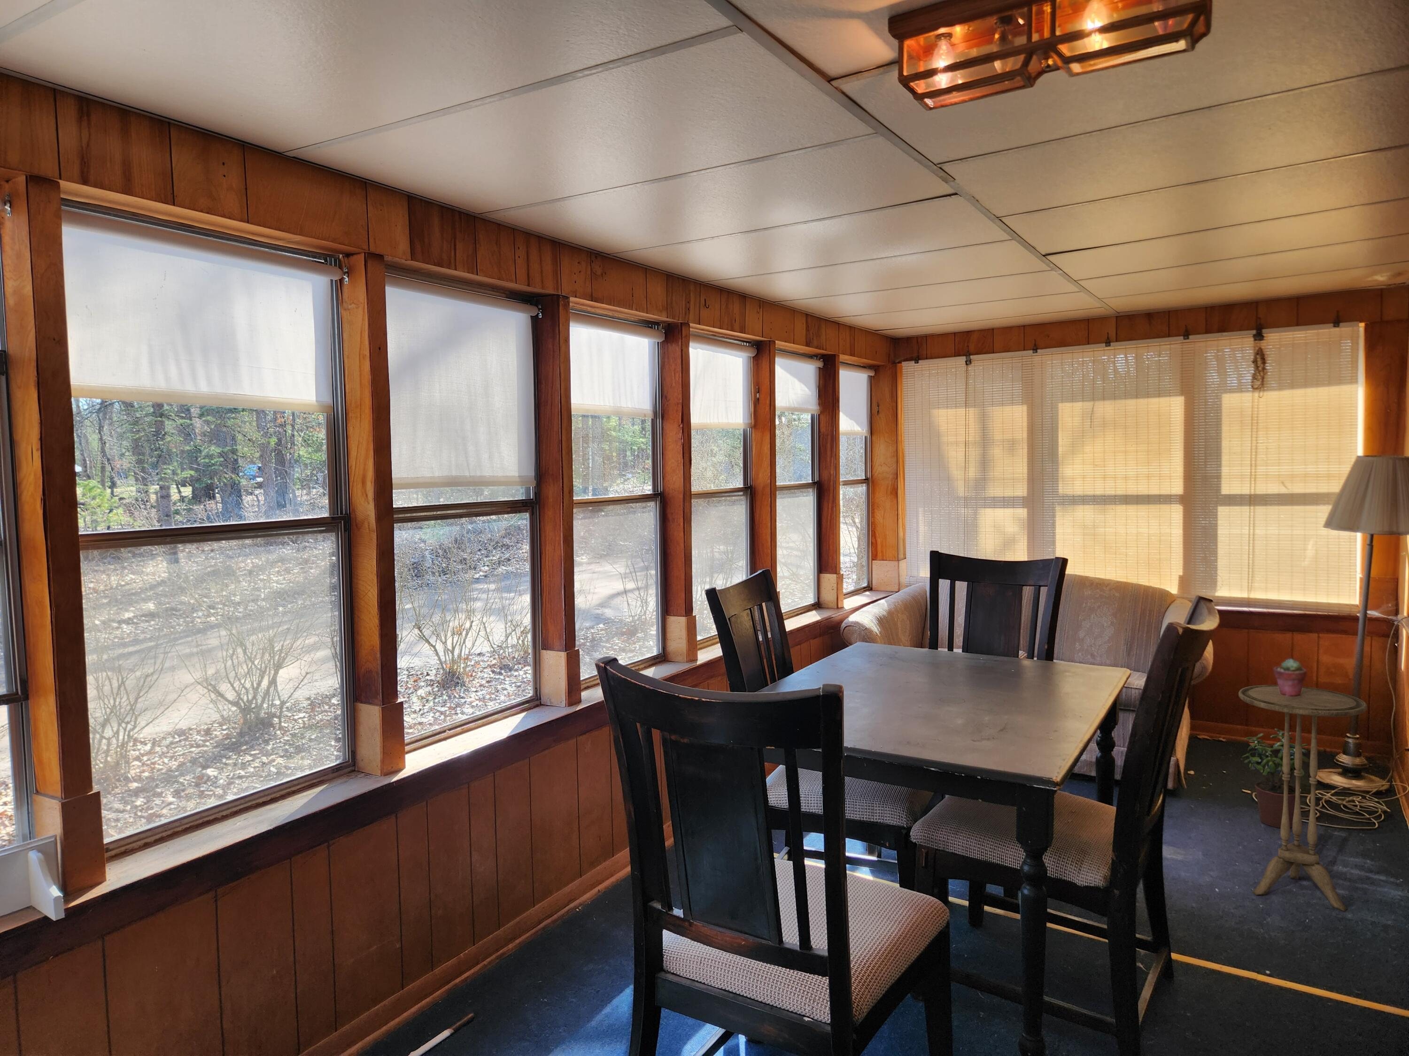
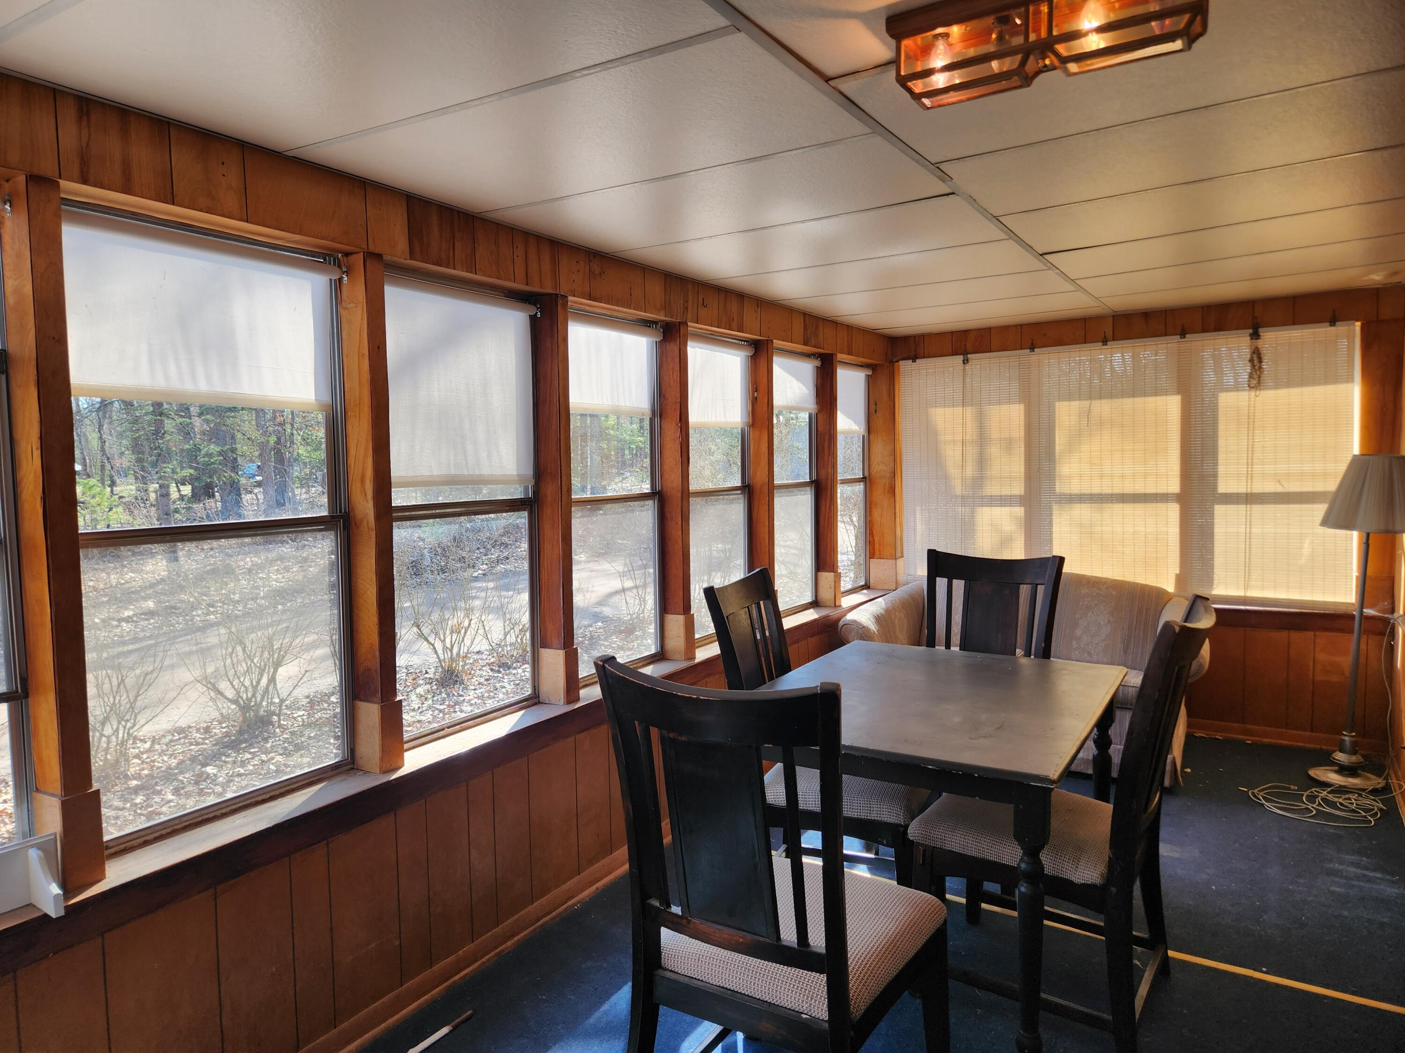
- potted succulent (1289, 676)
- potted plant (1281, 779)
- side table (1299, 795)
